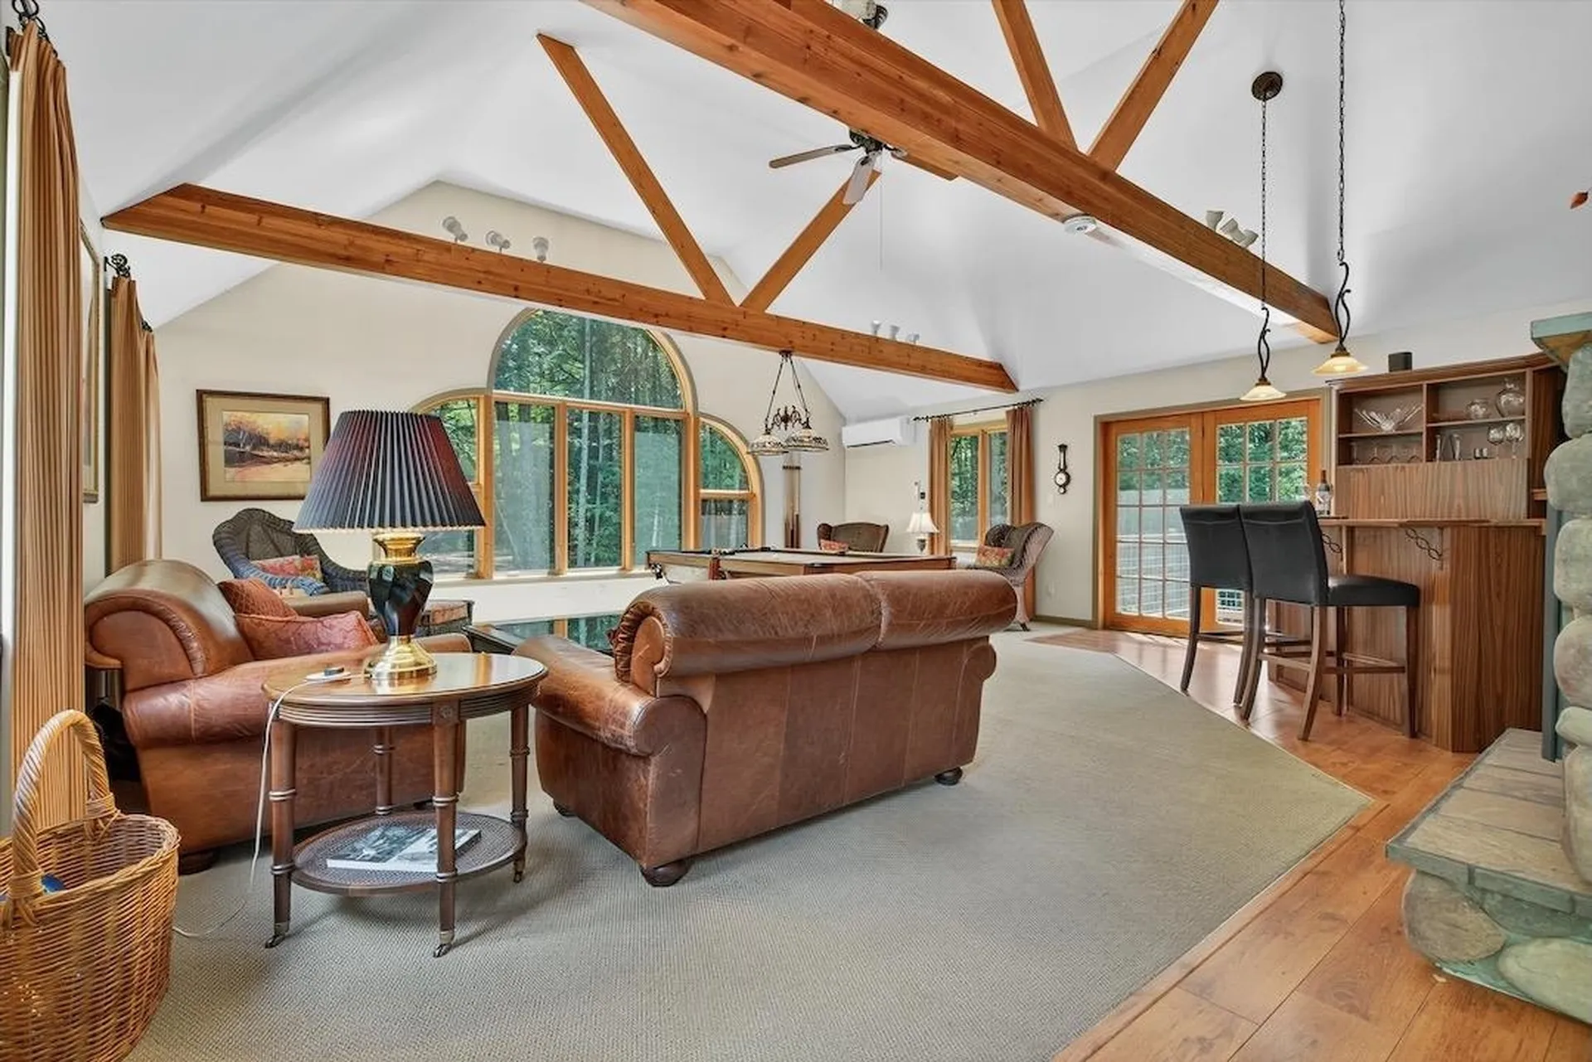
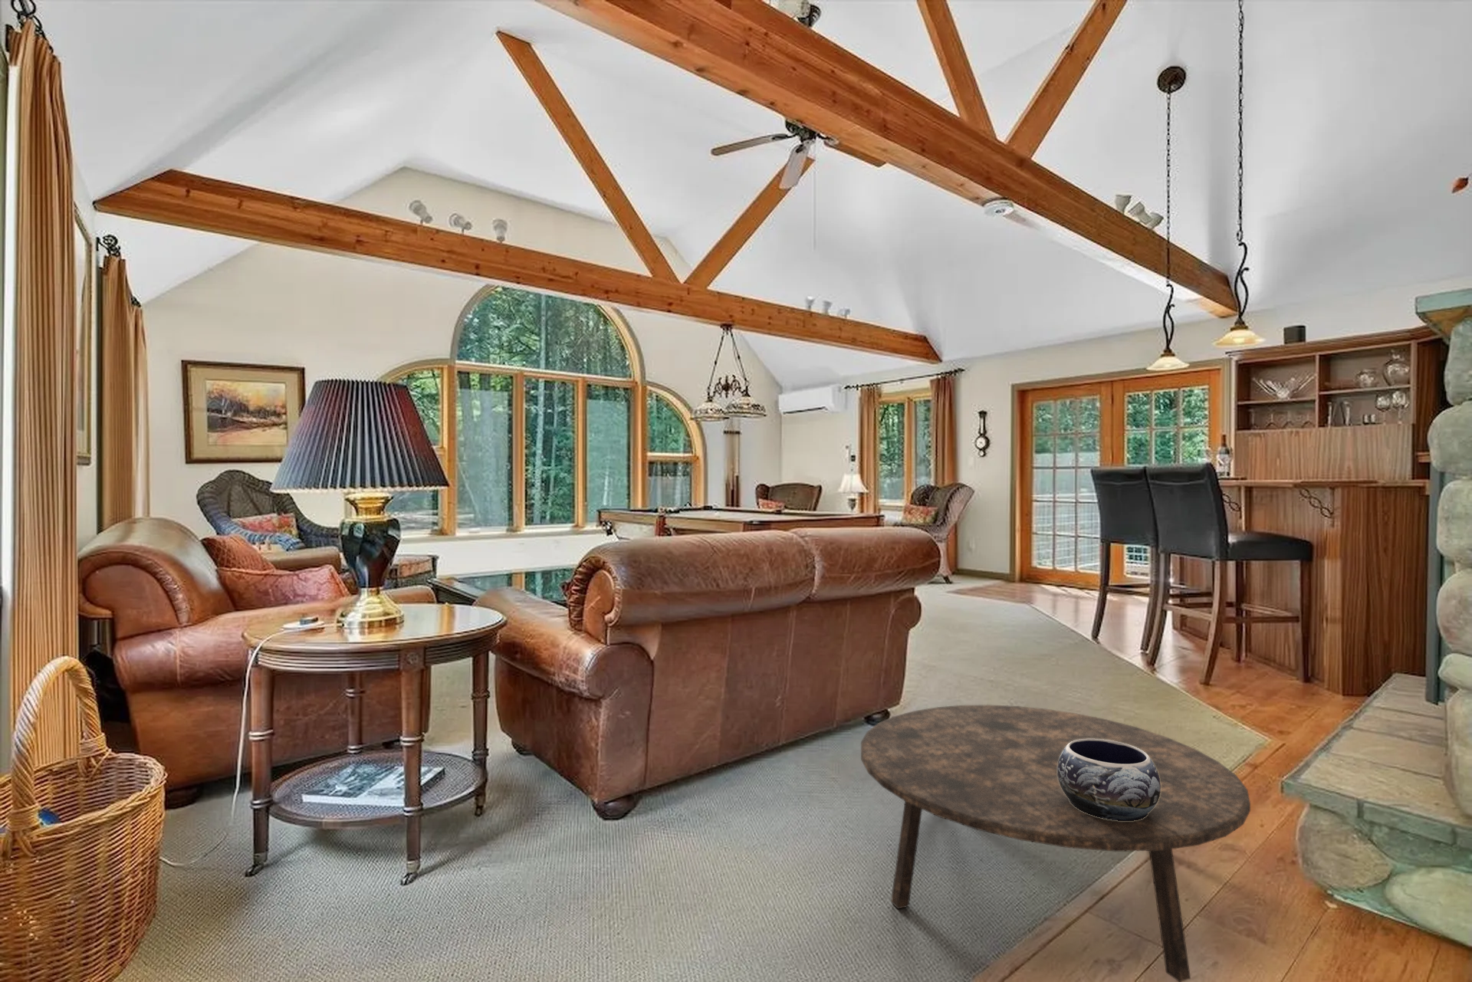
+ decorative bowl (1107, 777)
+ coffee table (1037, 815)
